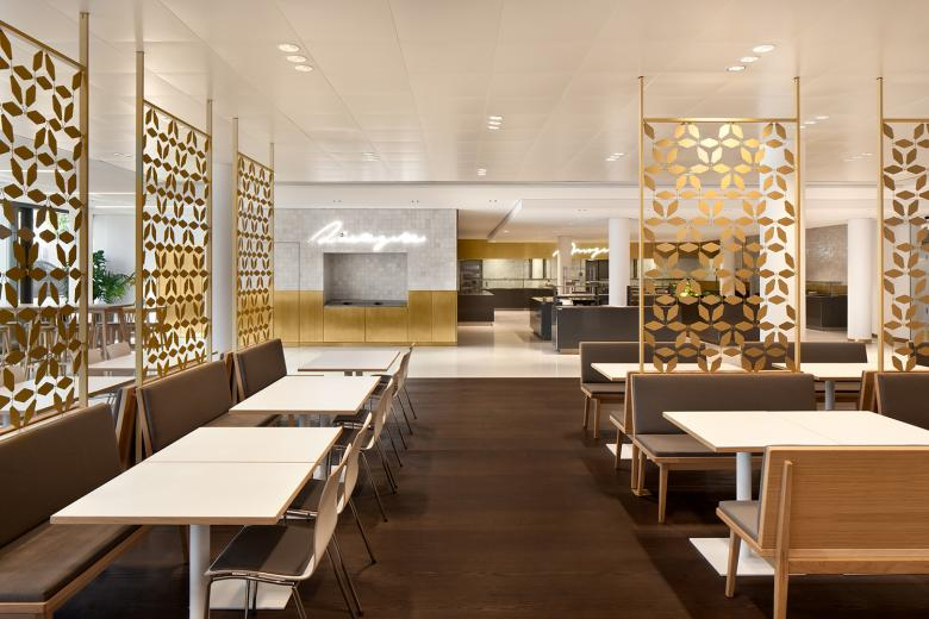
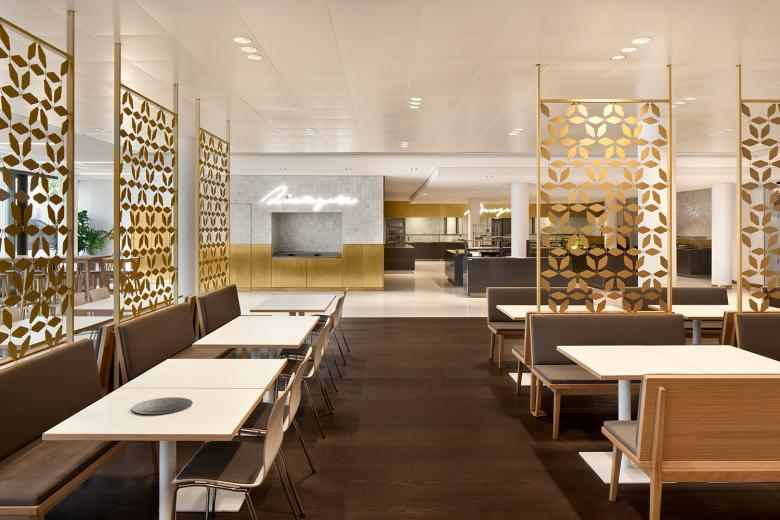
+ plate (164, 403)
